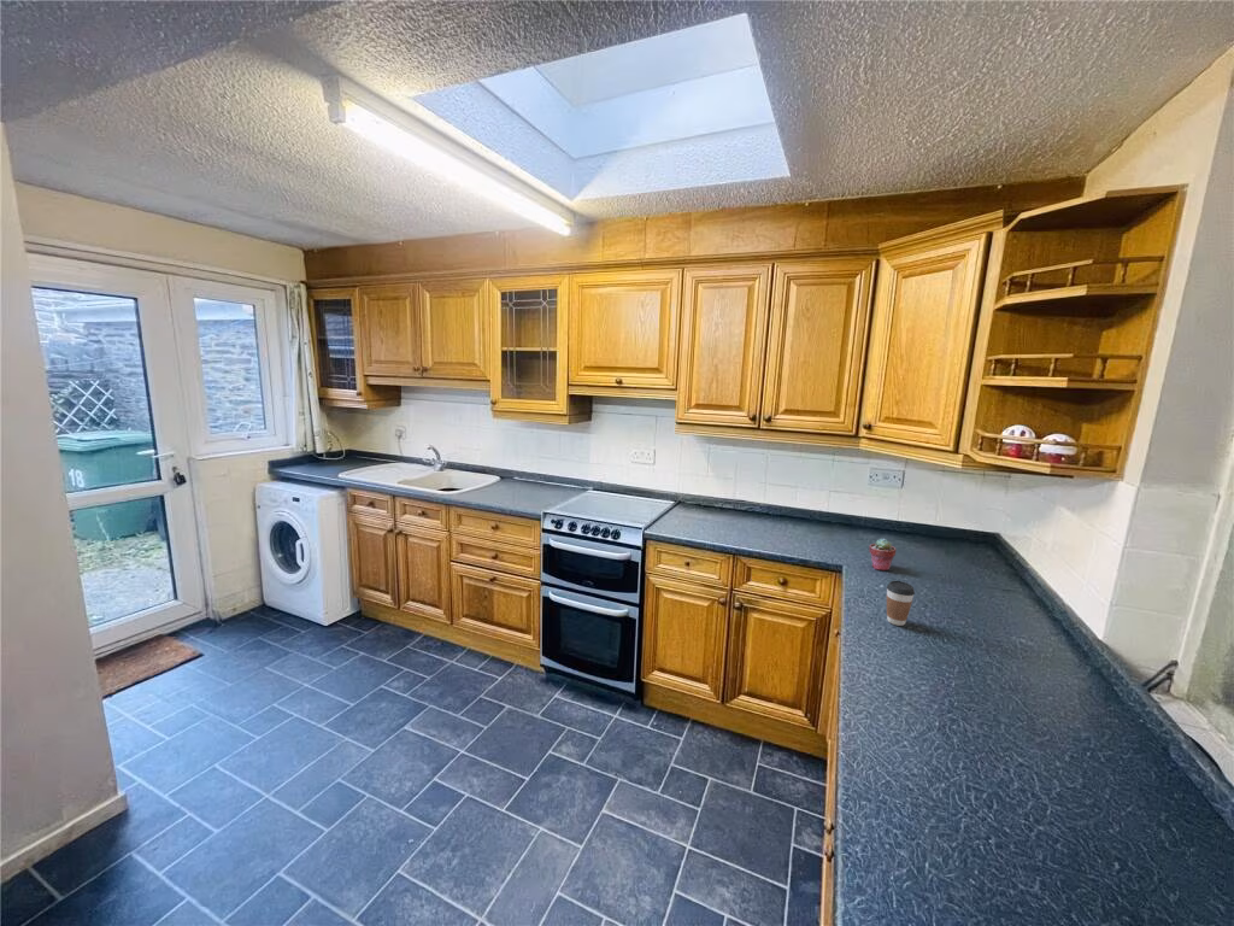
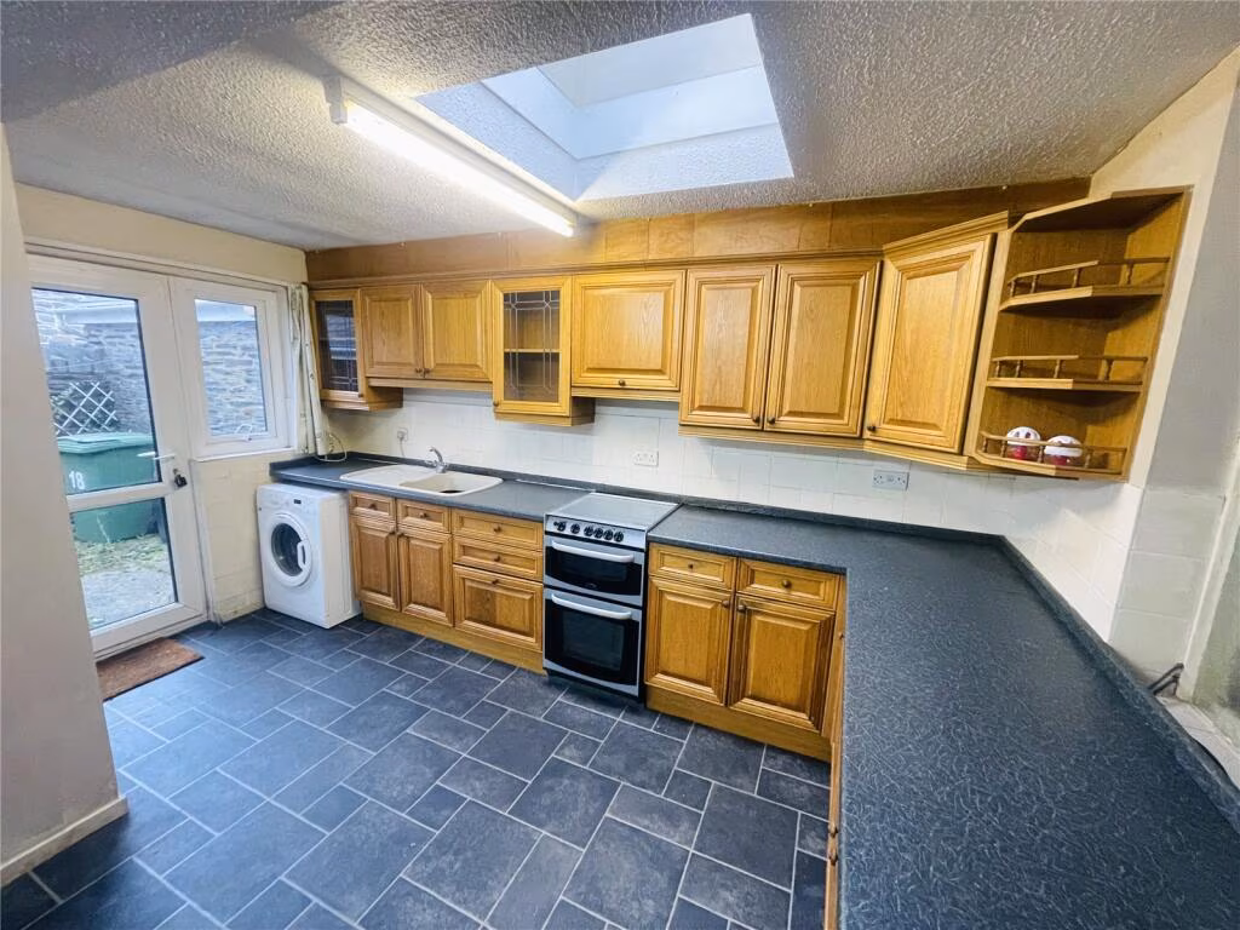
- coffee cup (898, 603)
- potted succulent (882, 552)
